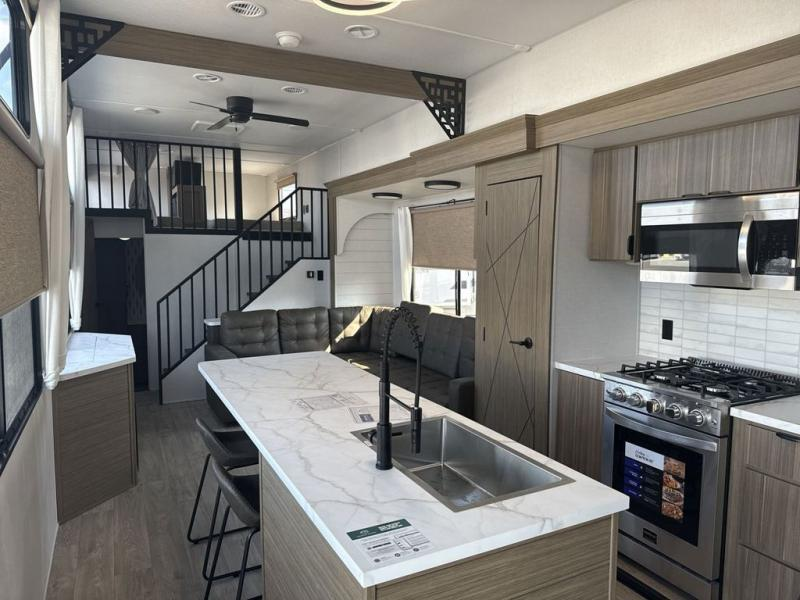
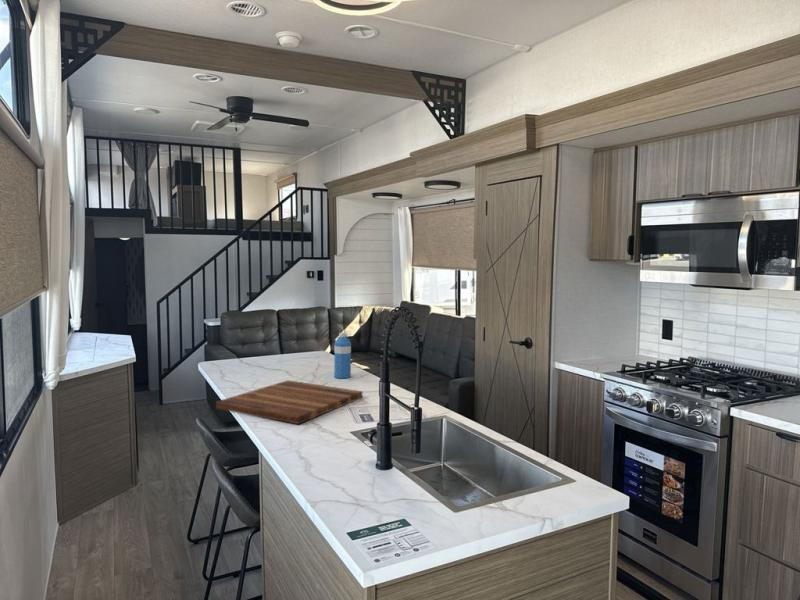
+ water bottle (342, 354)
+ cutting board (292, 399)
